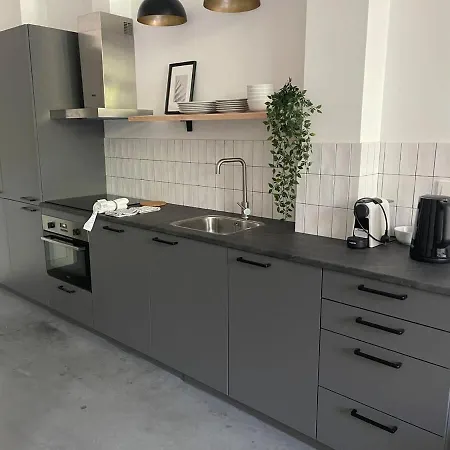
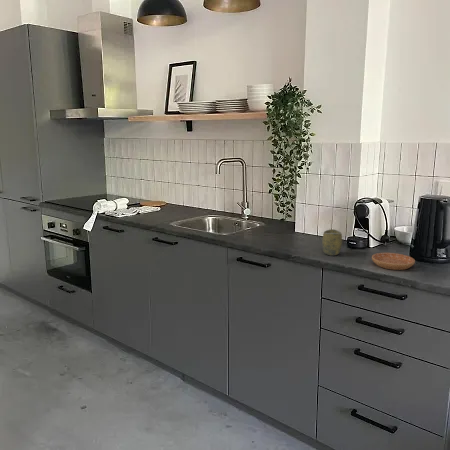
+ saucer (392, 261)
+ cup (332, 242)
